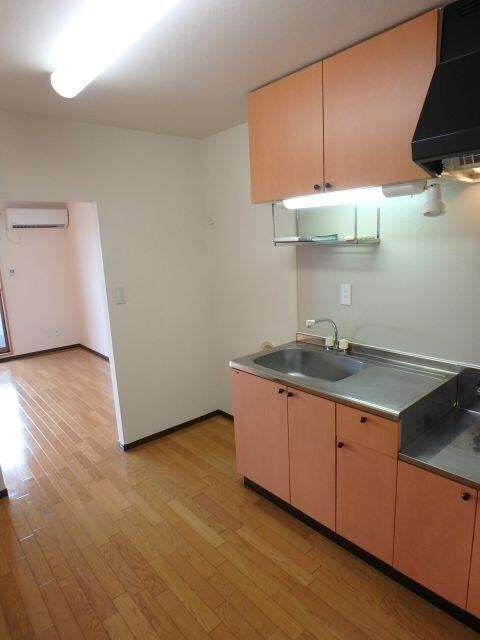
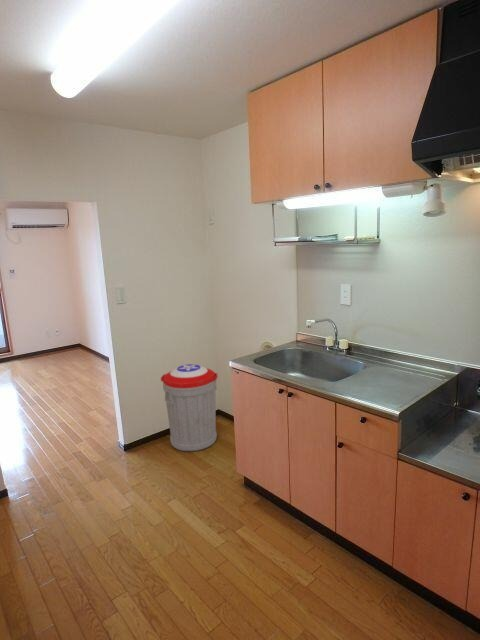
+ trash can (191, 404)
